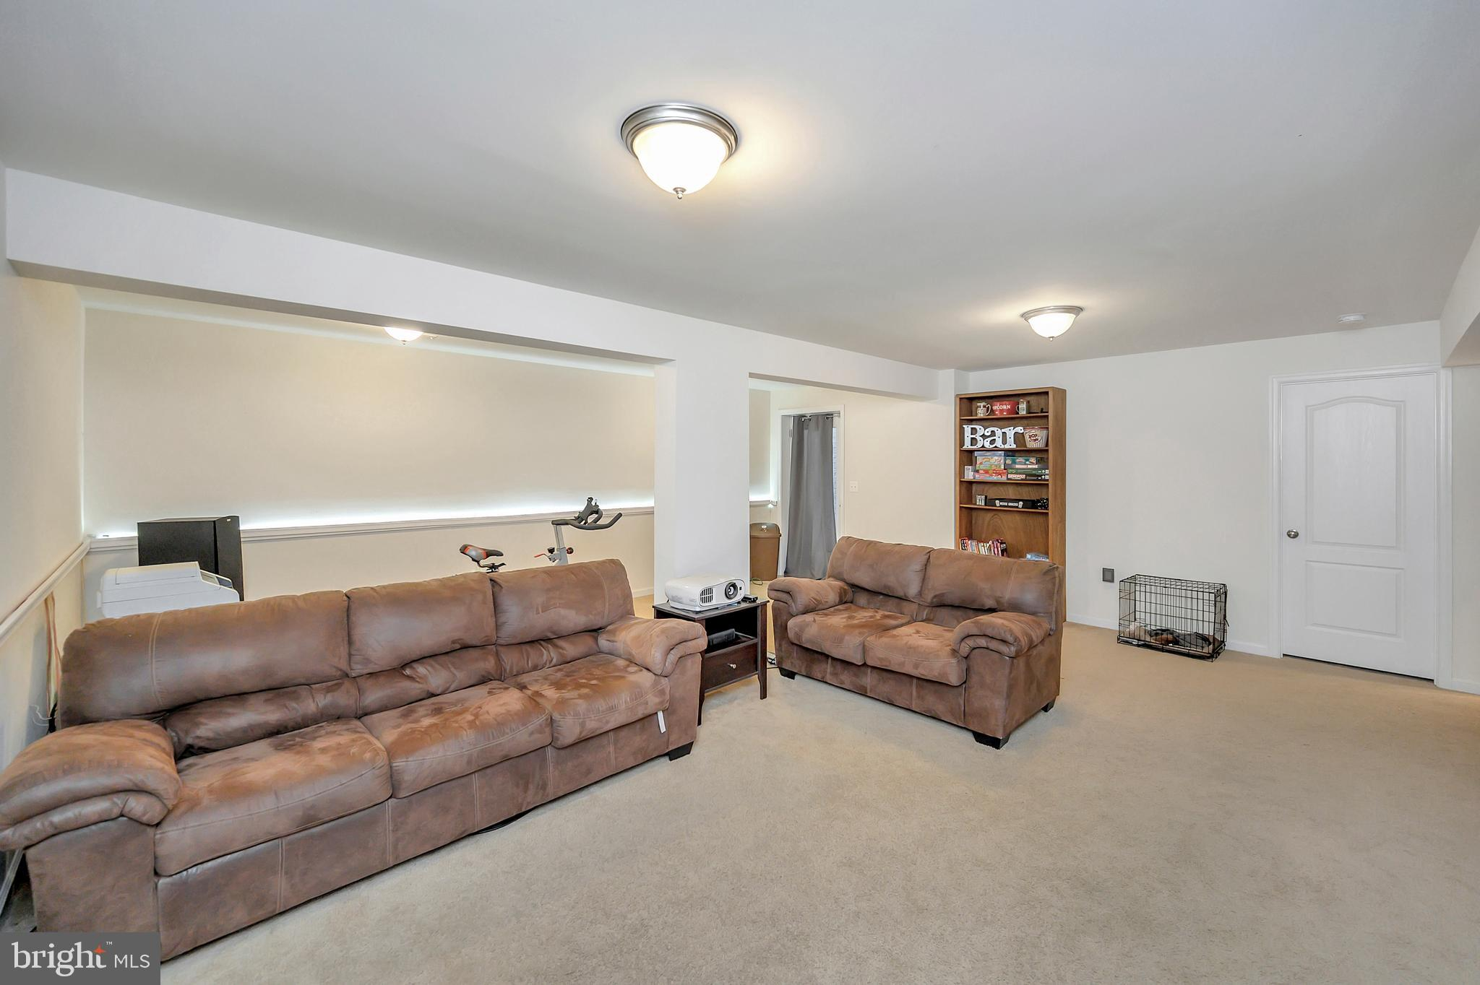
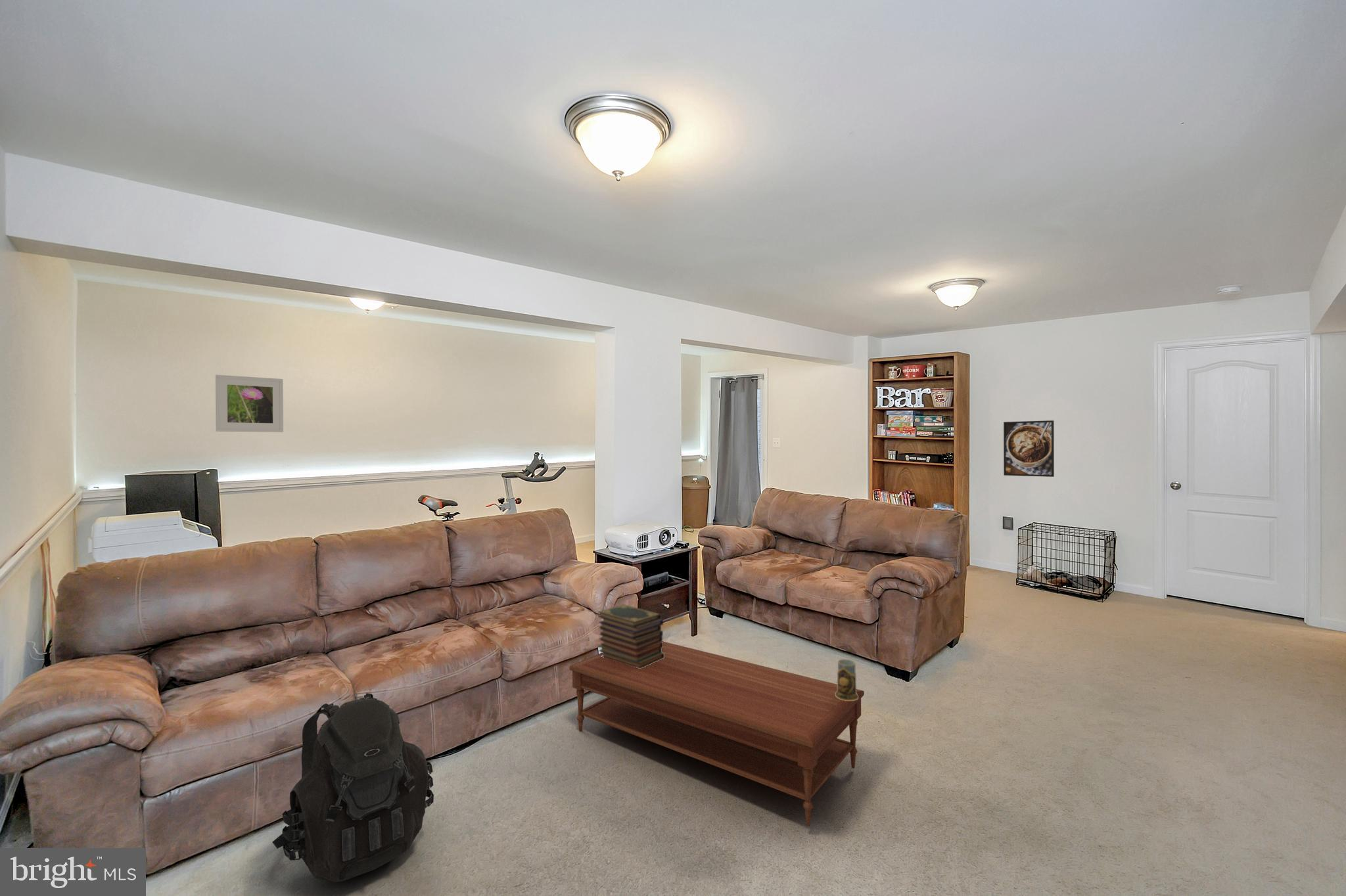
+ book stack (630, 635)
+ coffee table (708, 713)
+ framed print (1028, 448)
+ backpack (356, 775)
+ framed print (250, 404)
+ mug (847, 677)
